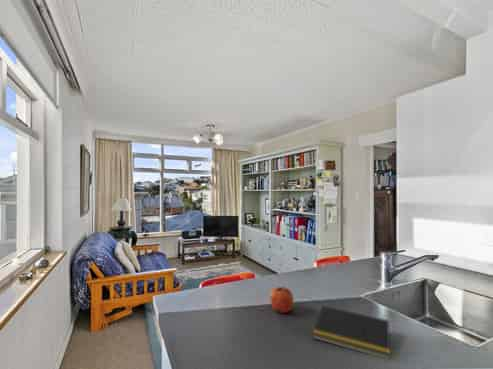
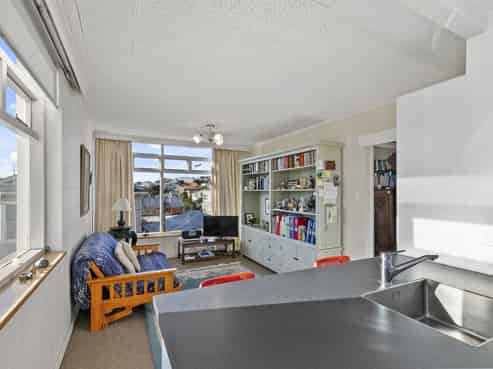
- notepad (351, 328)
- fruit (281, 297)
